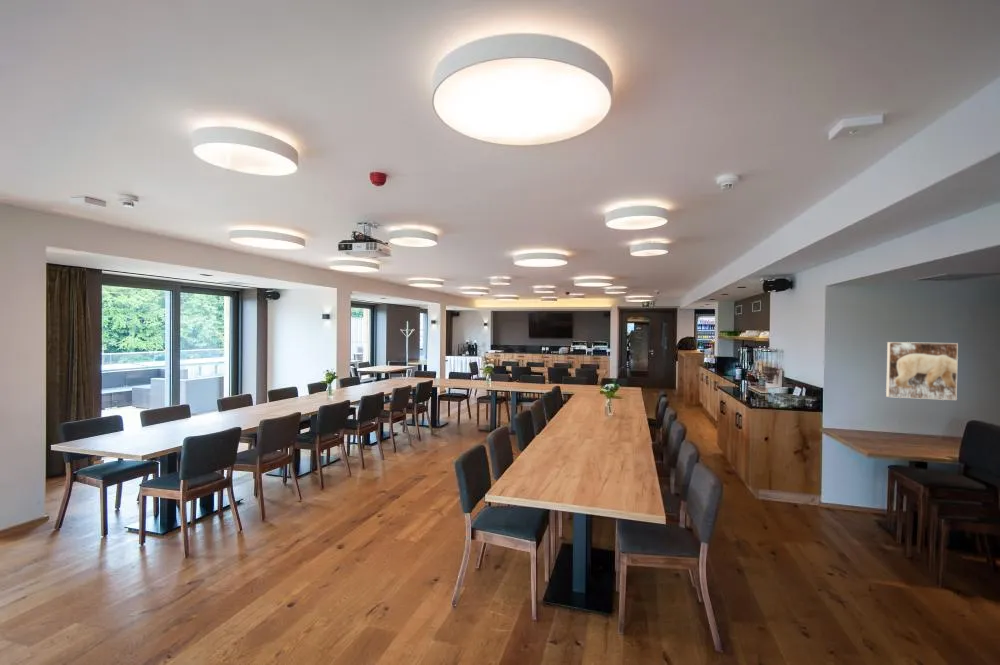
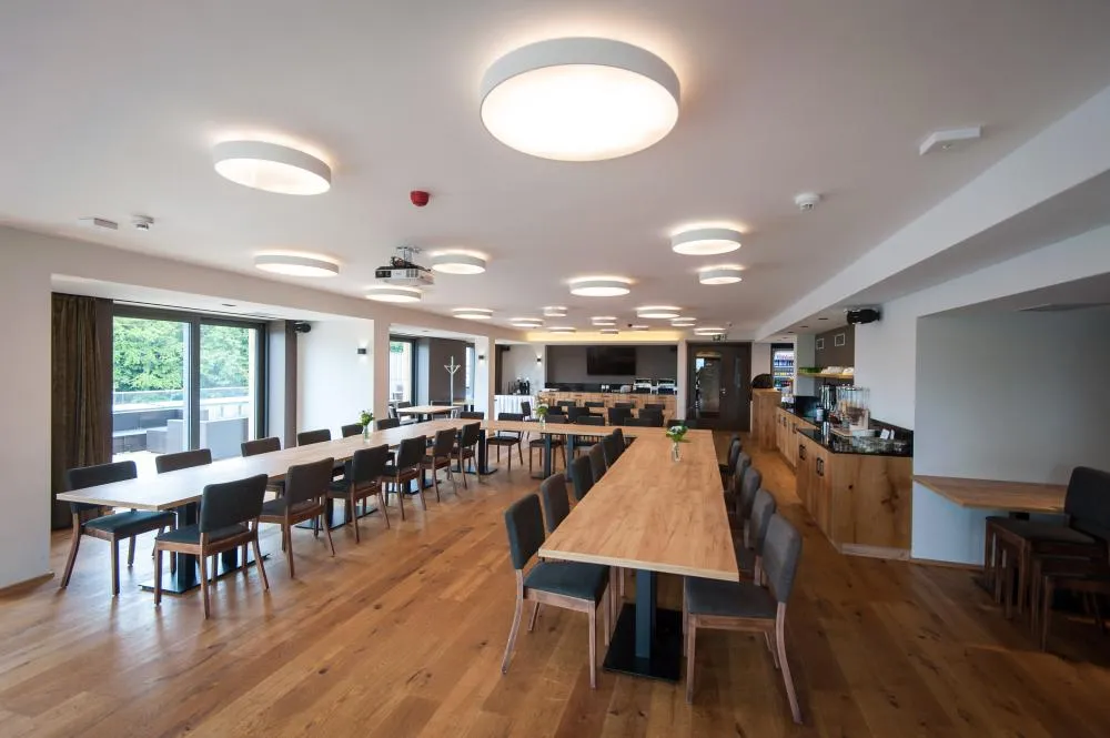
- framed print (921, 370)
